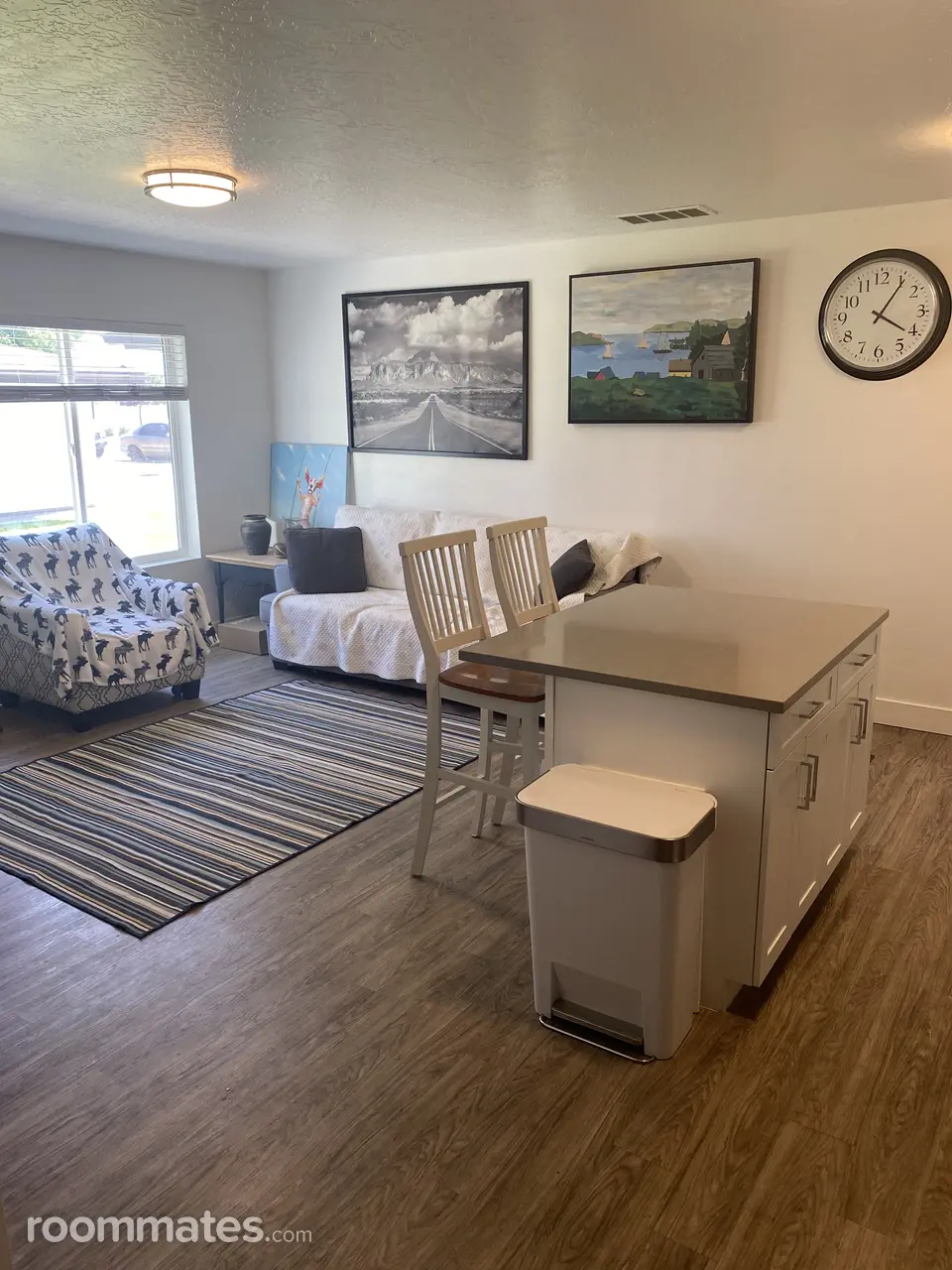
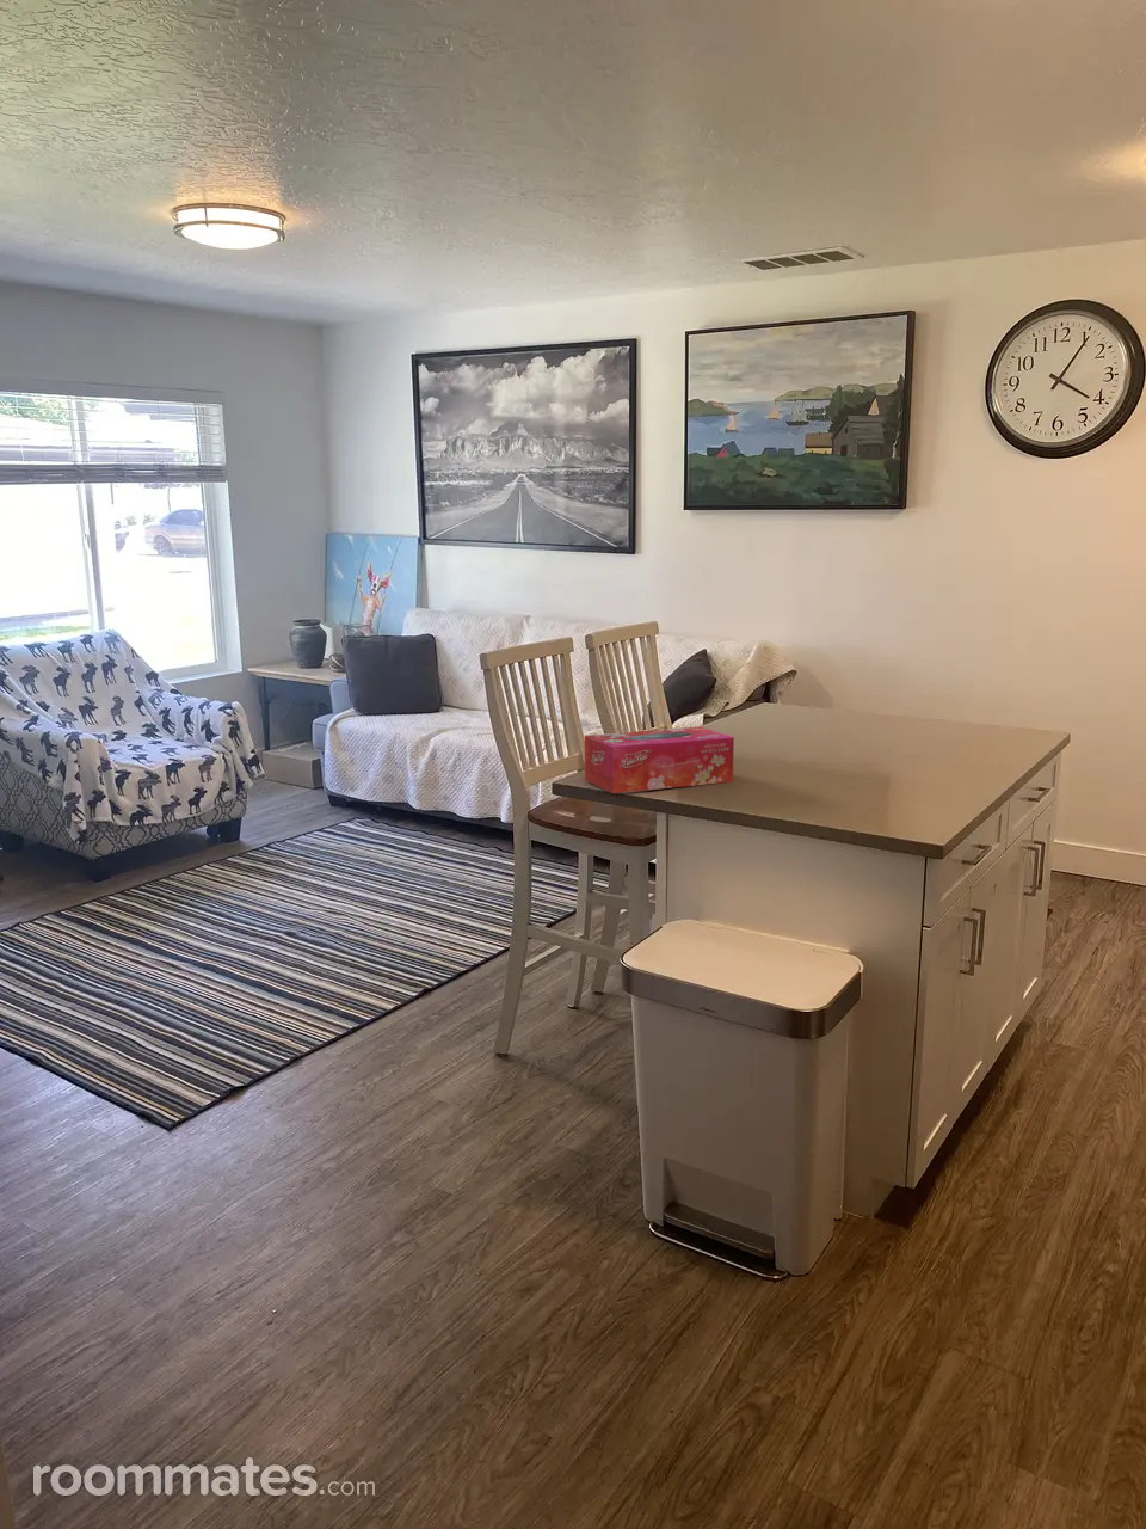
+ tissue box (657, 758)
